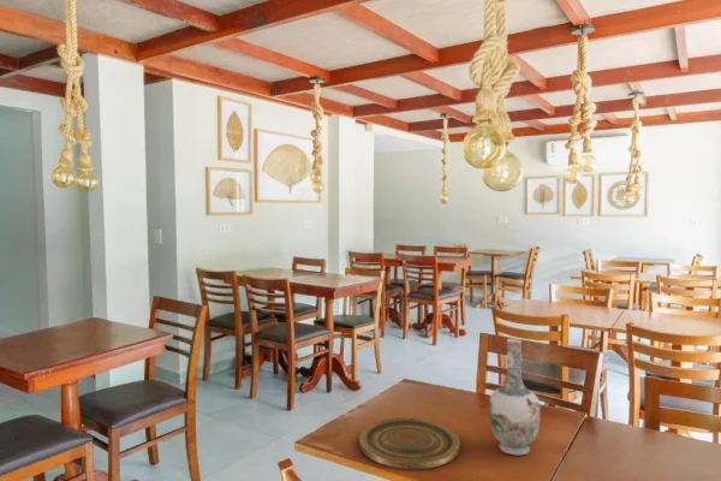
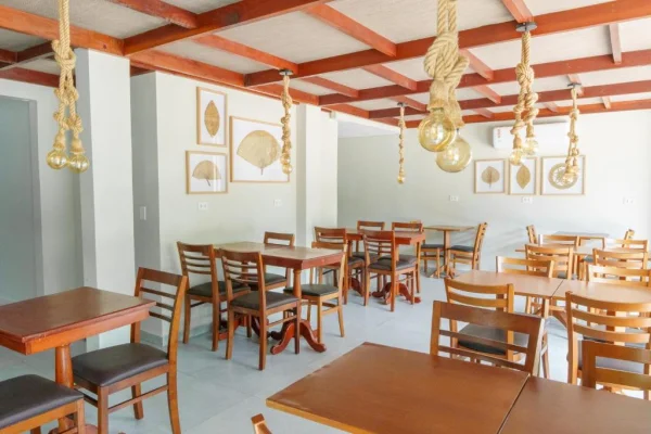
- plate (409, 440)
- vase (514, 394)
